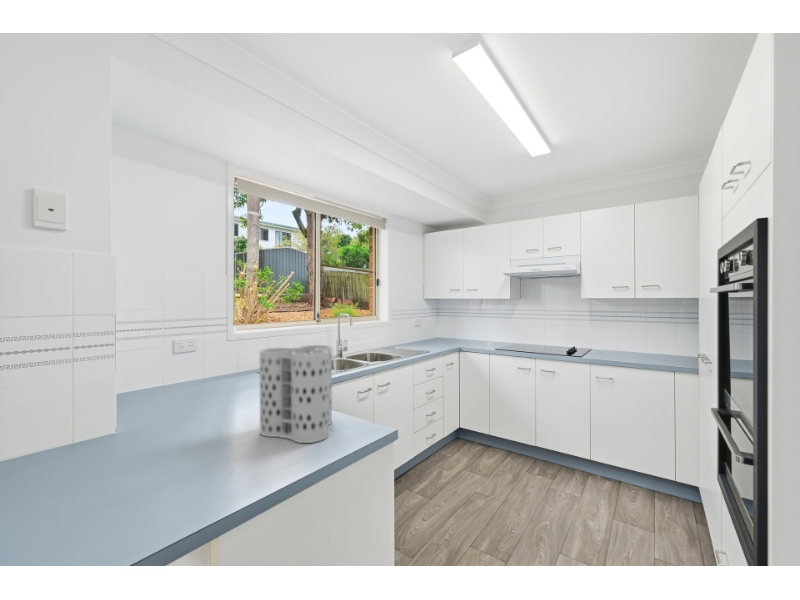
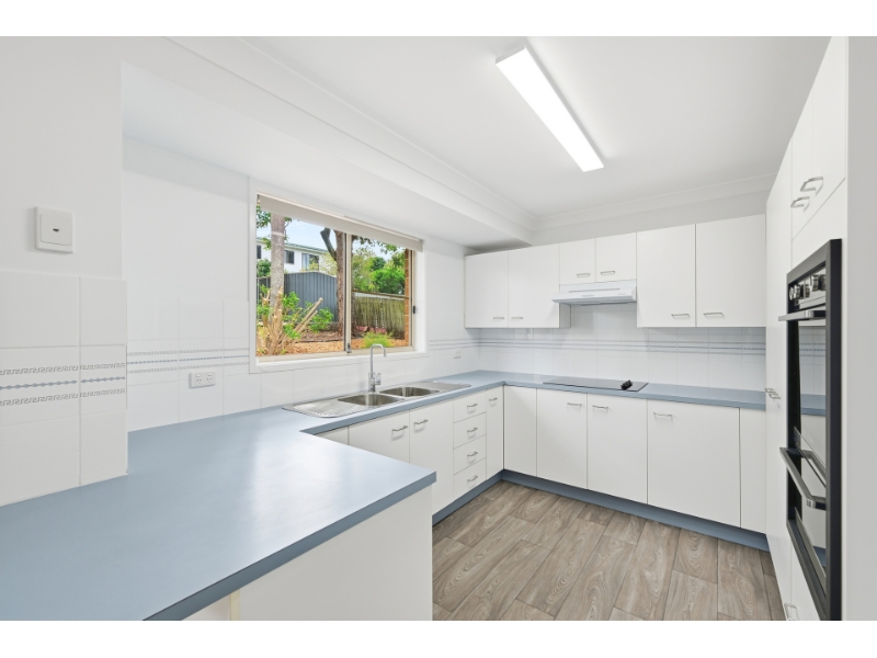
- utensil holder (303, 390)
